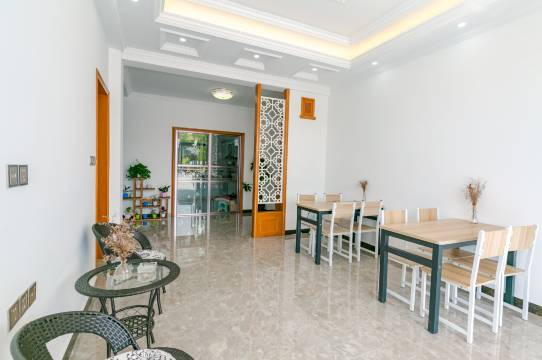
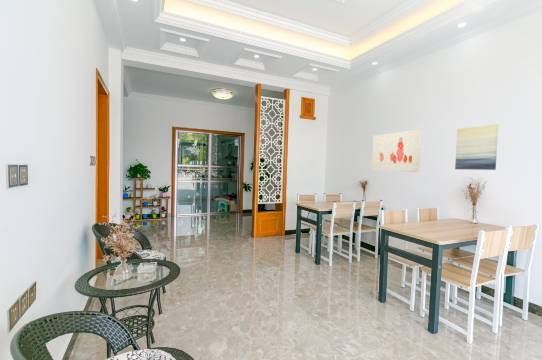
+ wall art (475, 148)
+ wall art (394, 152)
